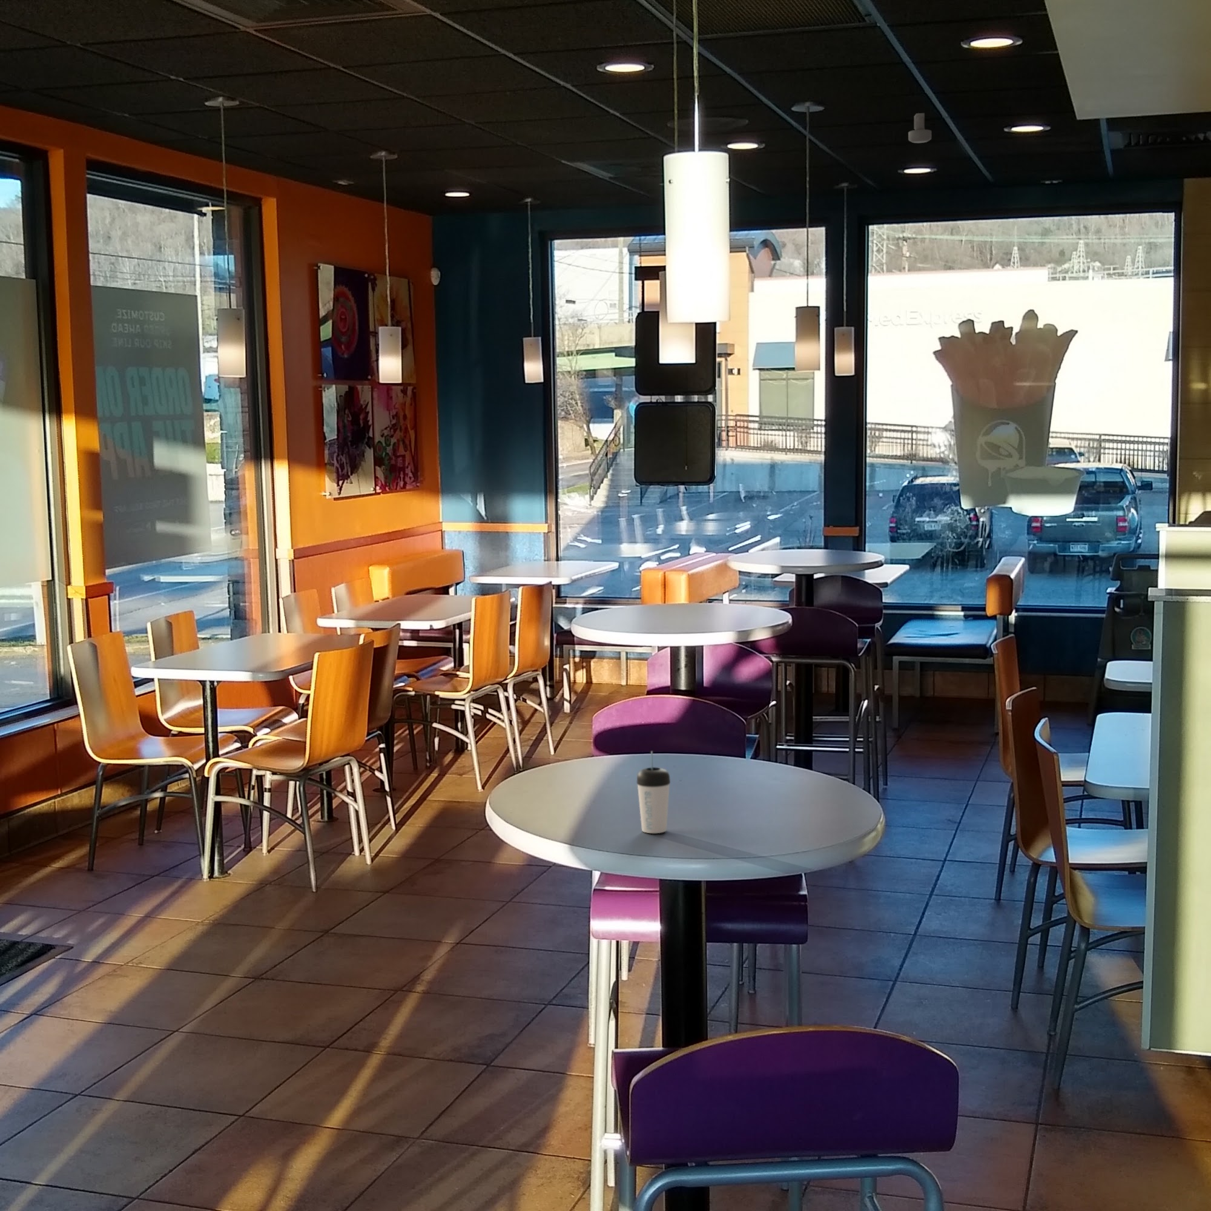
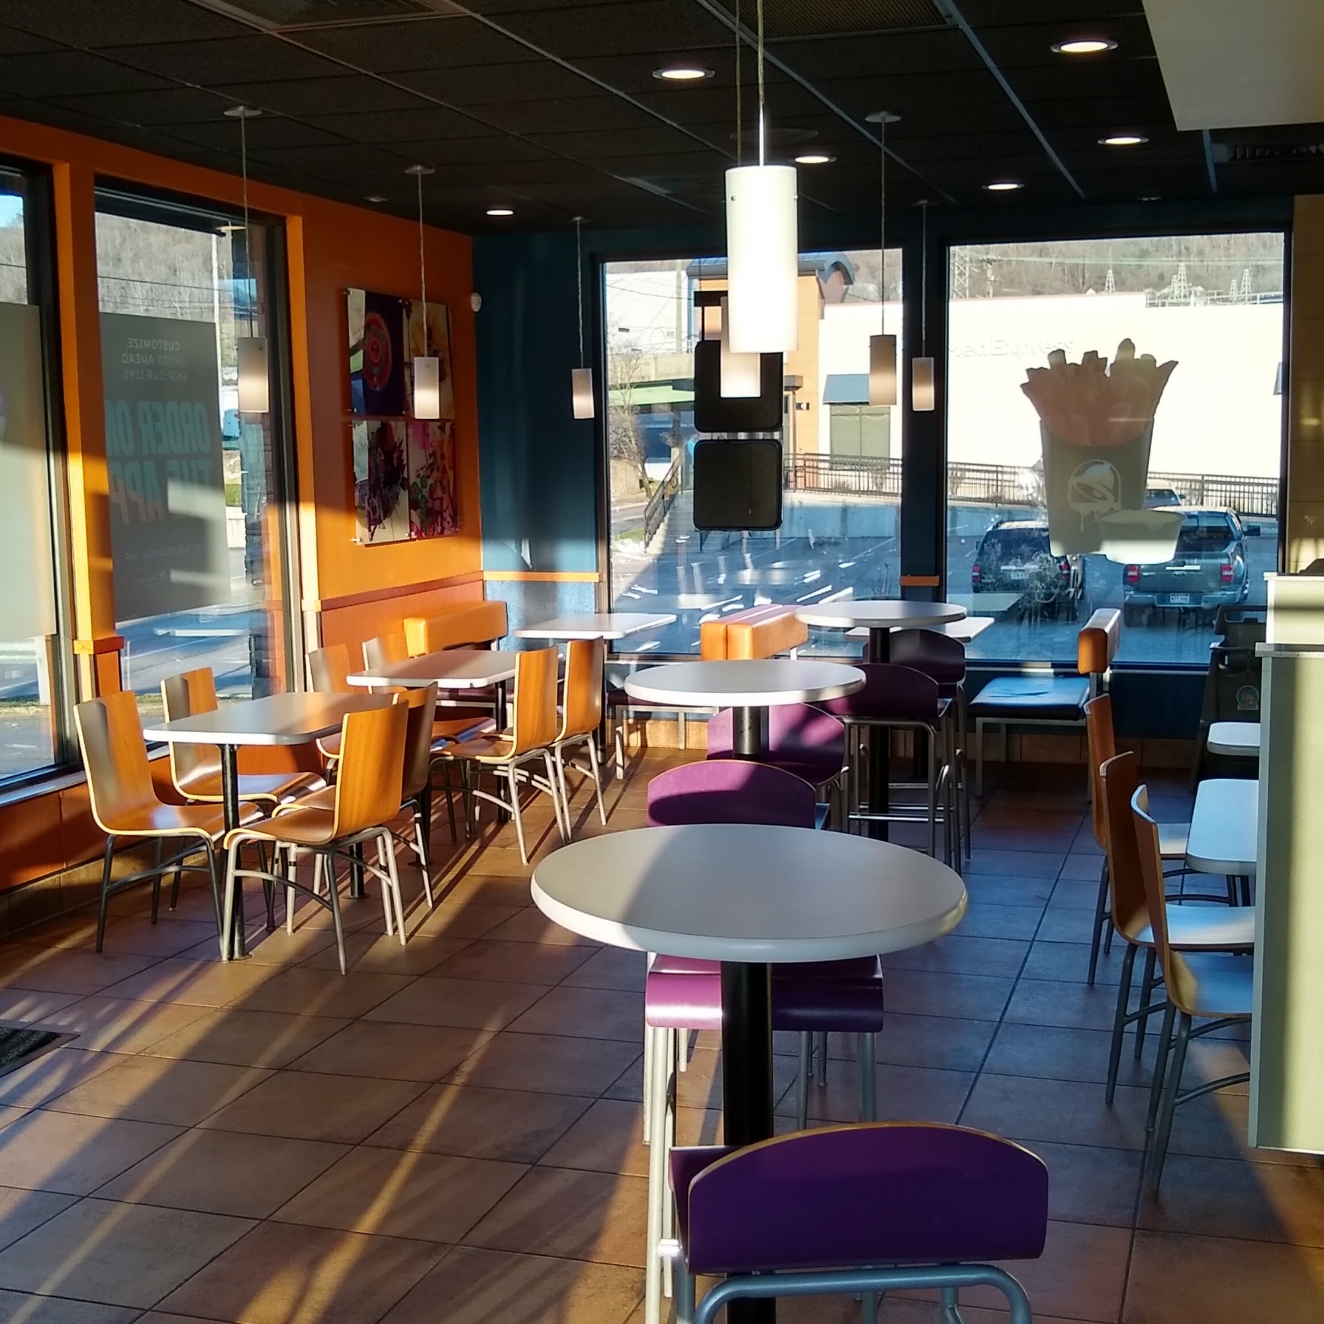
- security camera (919, 128)
- beverage cup (653, 792)
